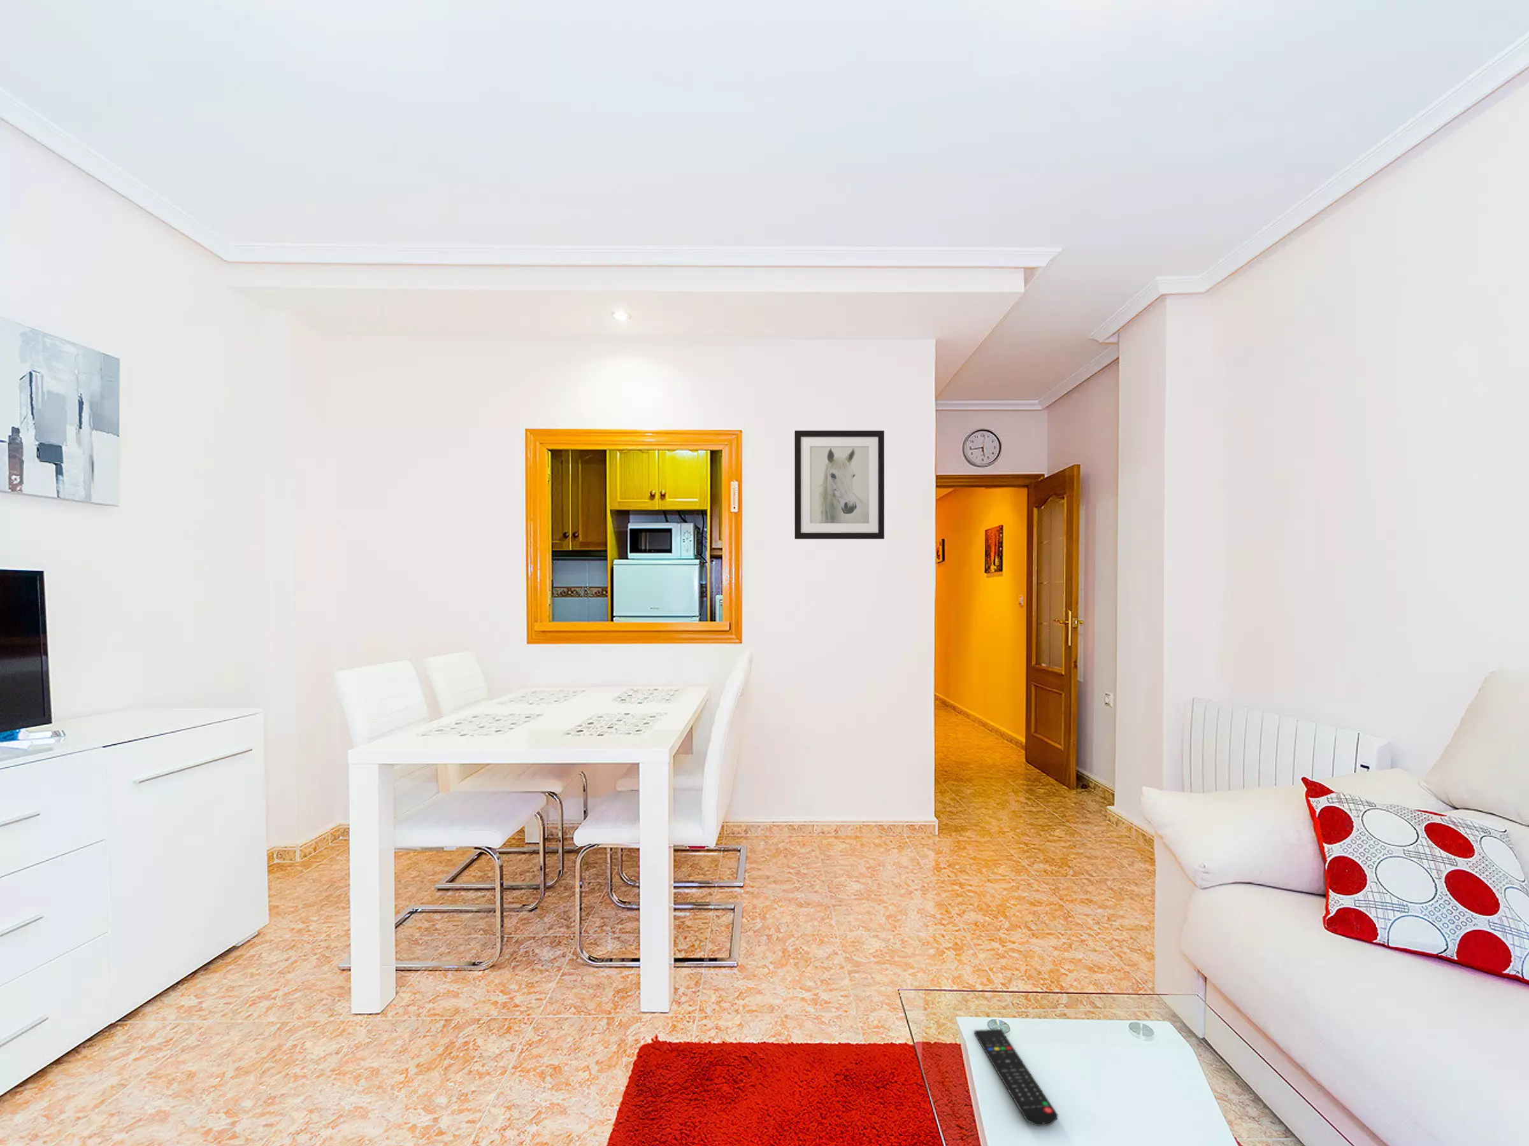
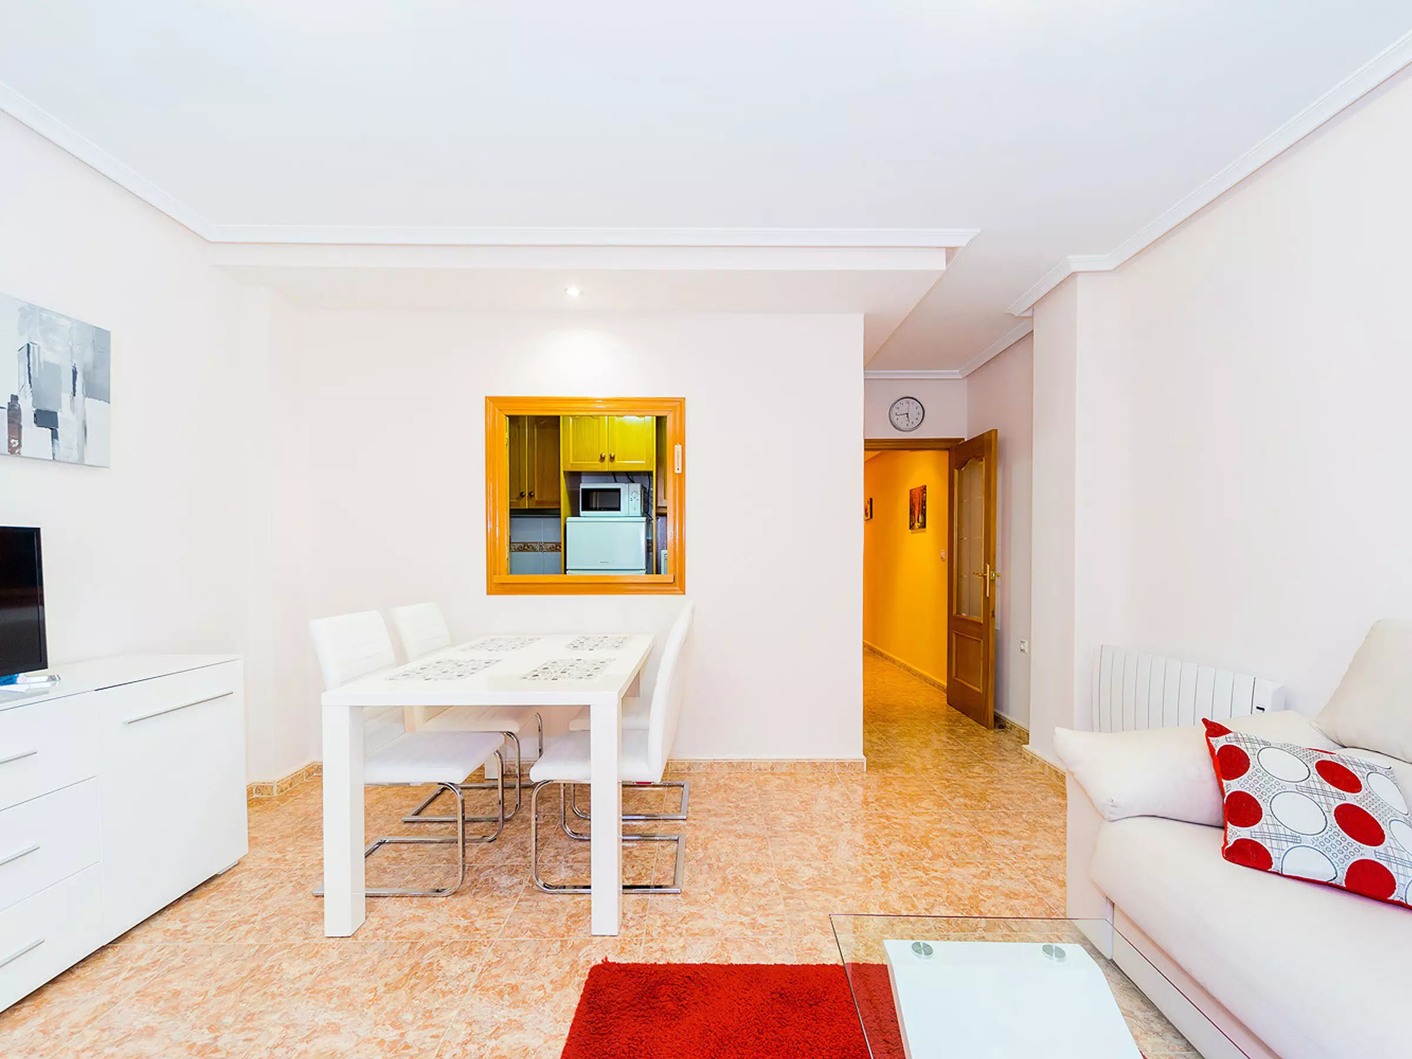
- remote control (1013, 1074)
- wall art (839, 484)
